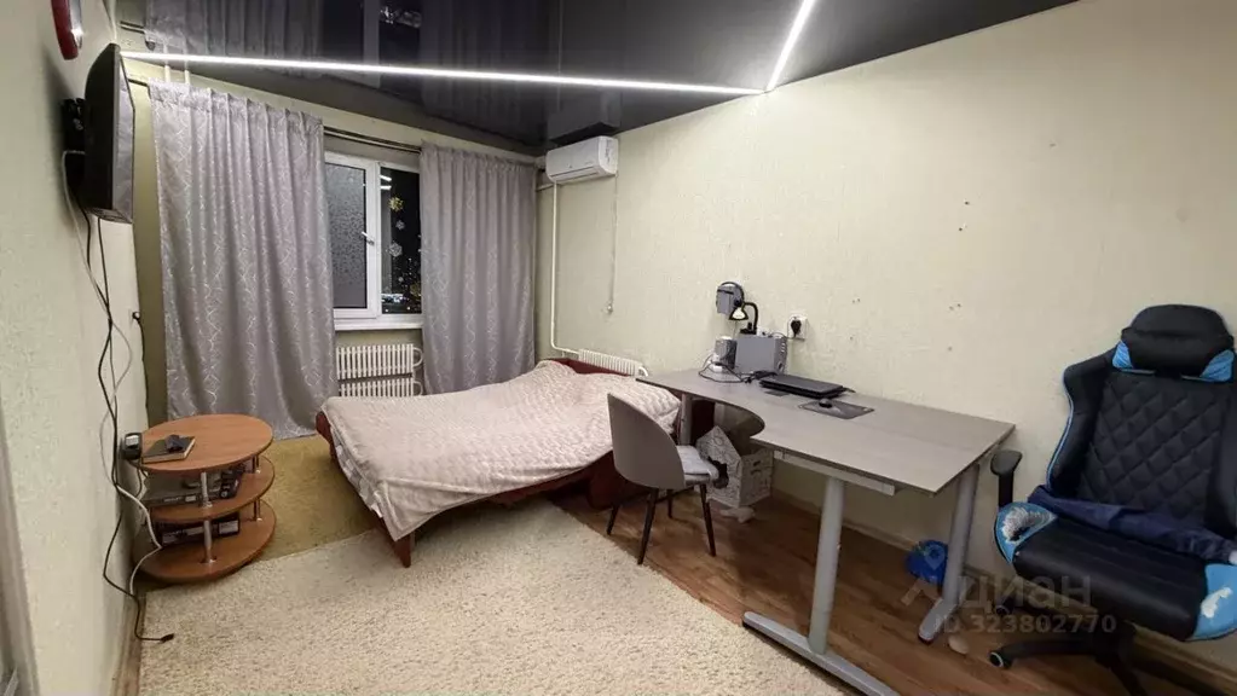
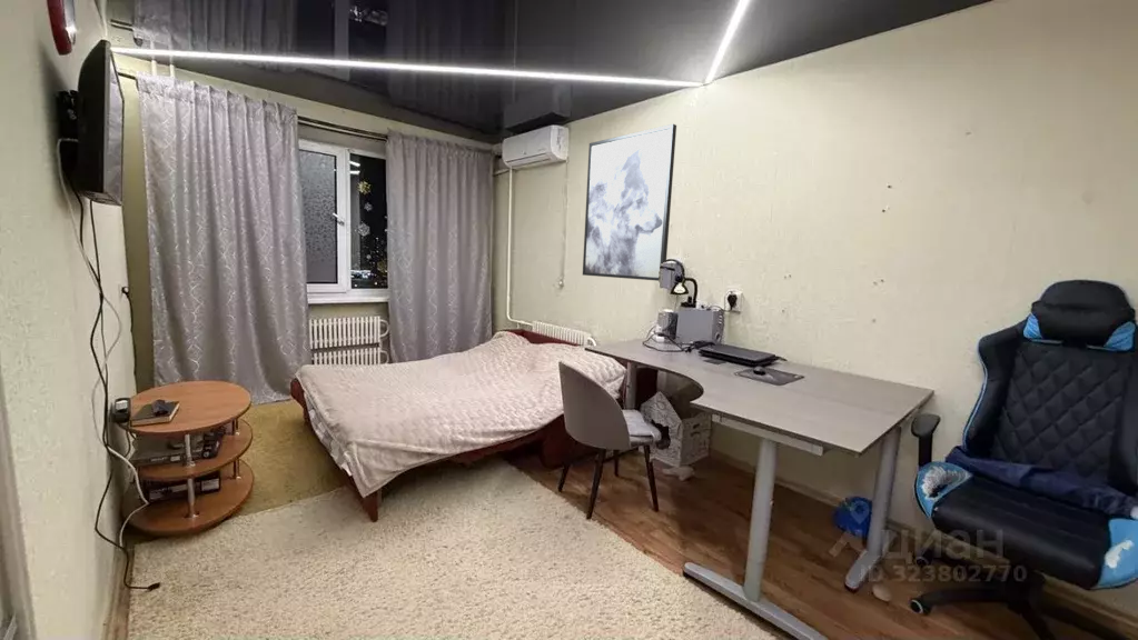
+ wall art (624, 208)
